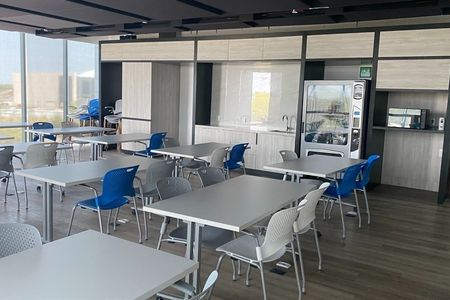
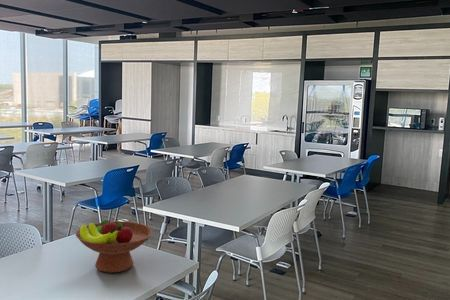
+ fruit bowl (114, 242)
